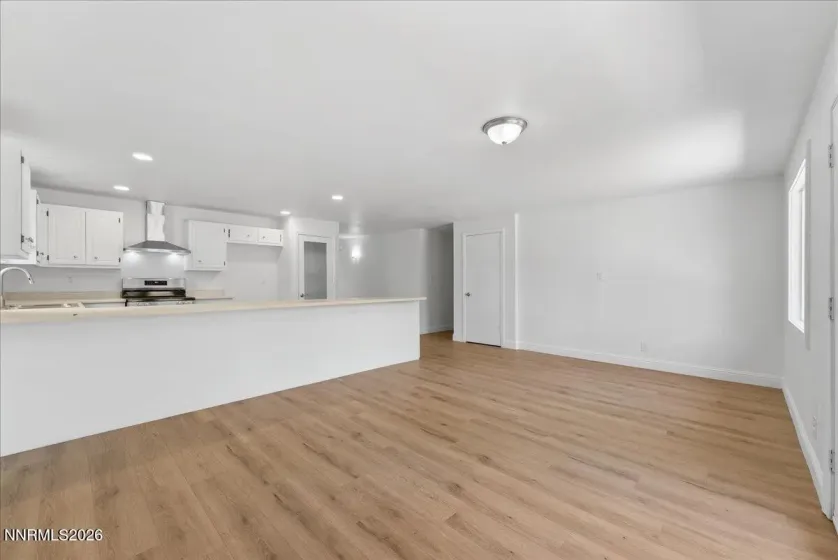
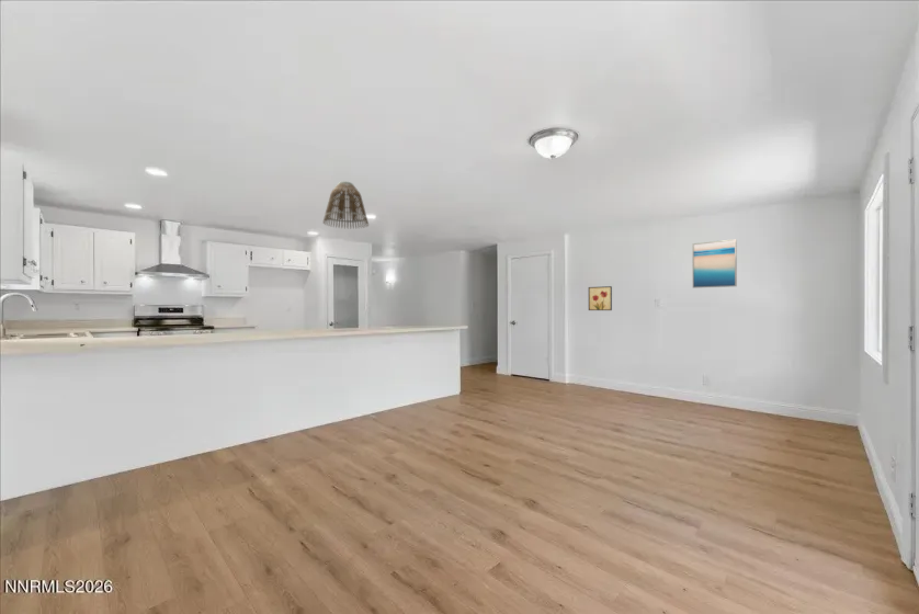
+ lamp shade (347, 203)
+ wall art (600, 298)
+ wall art (714, 264)
